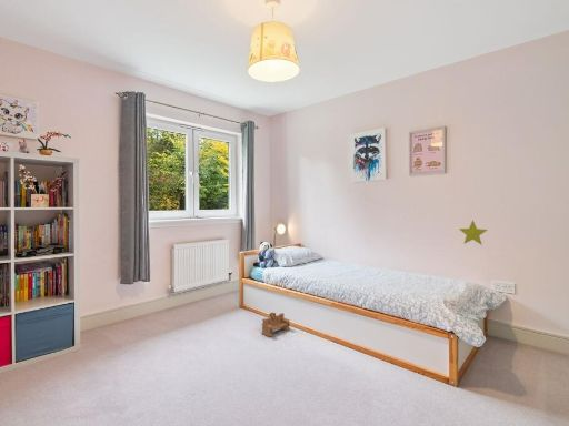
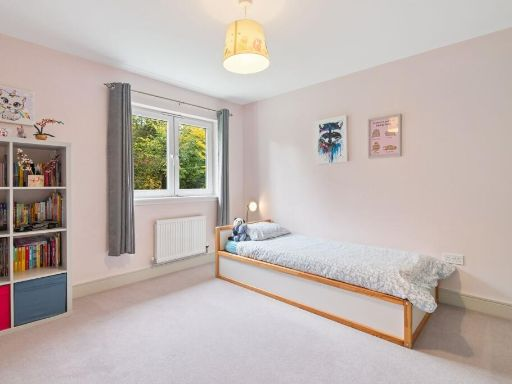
- decorative star (472, 232)
- bench (276, 322)
